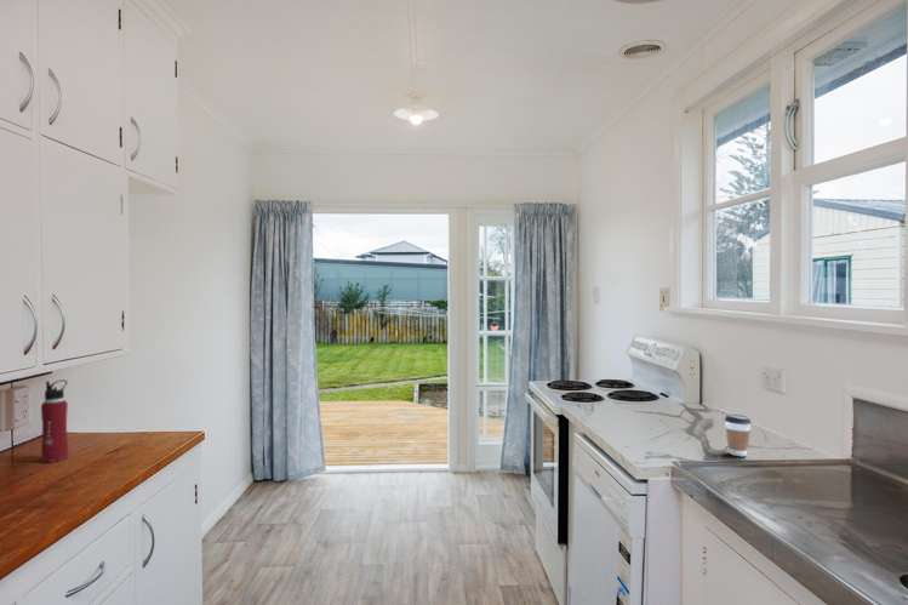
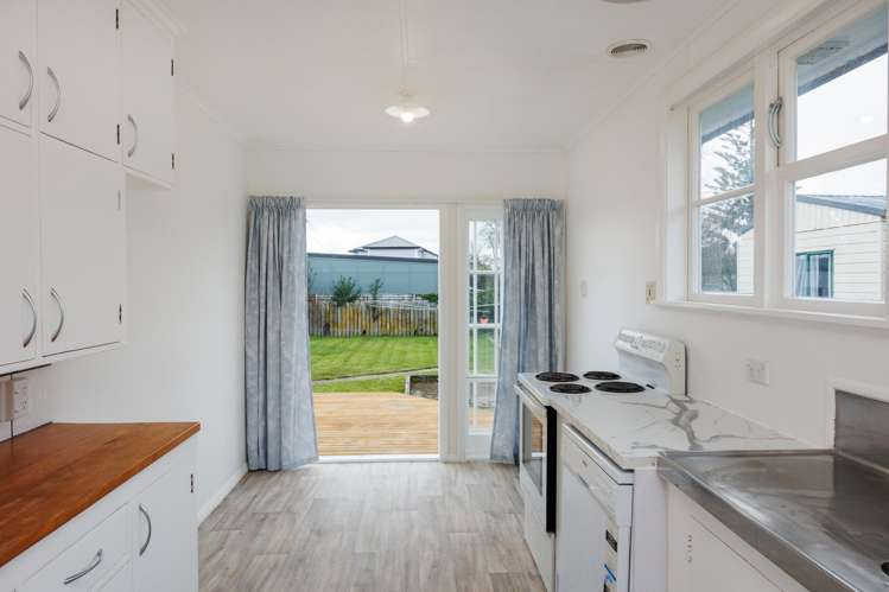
- coffee cup (737, 434)
- water bottle (55, 419)
